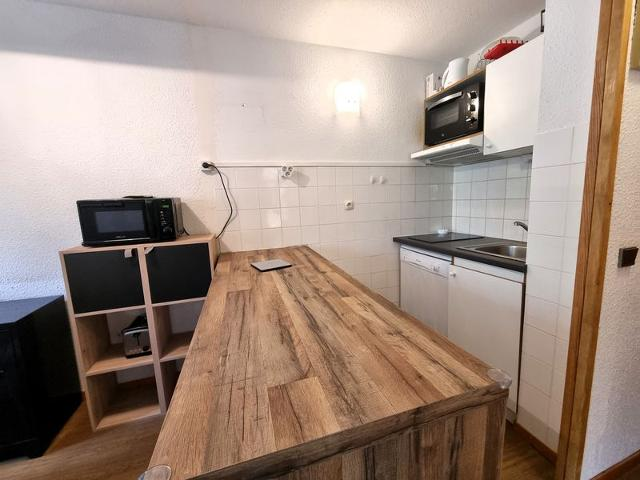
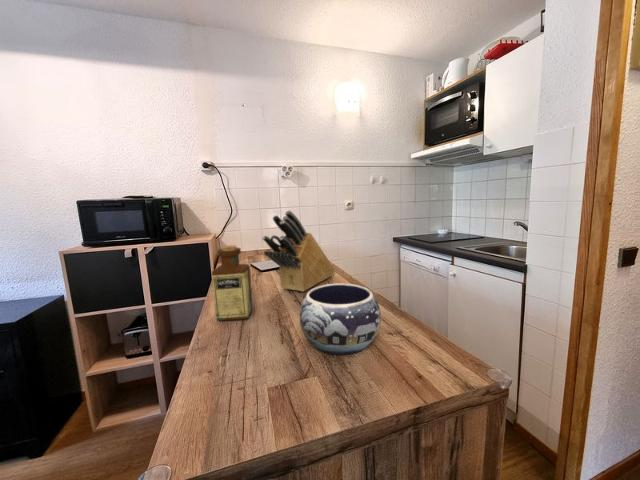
+ bottle (232, 281)
+ decorative bowl (339, 315)
+ knife block (301, 247)
